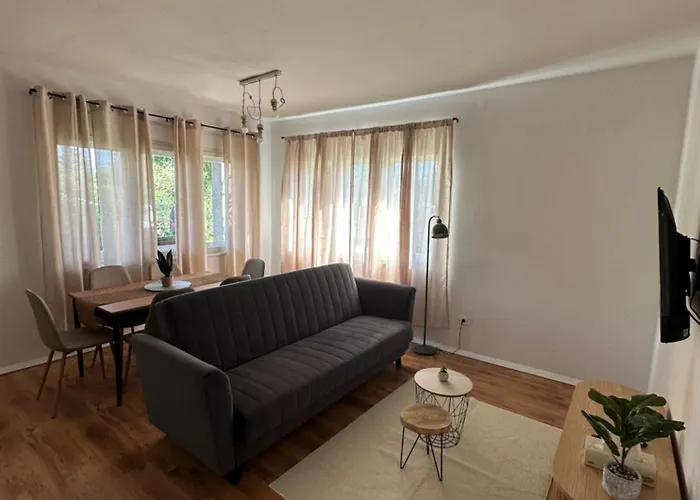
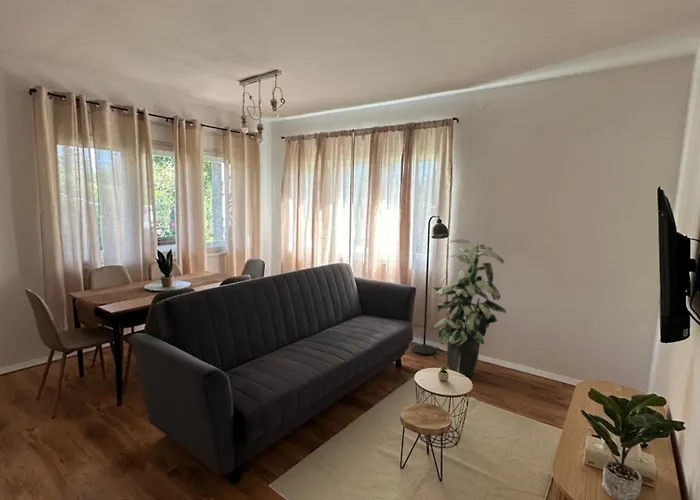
+ indoor plant (465, 306)
